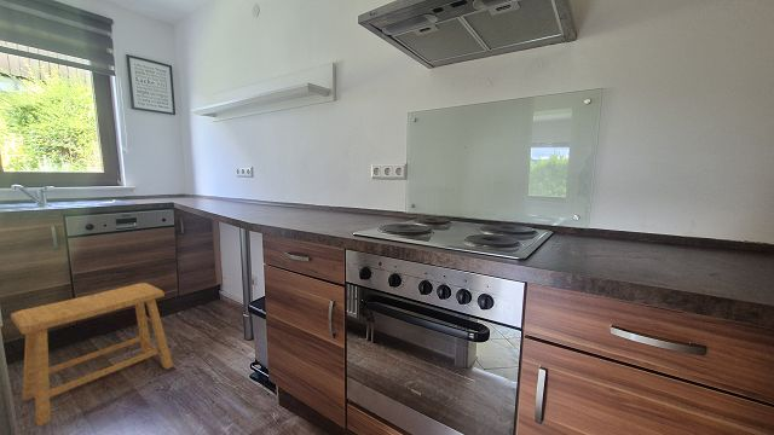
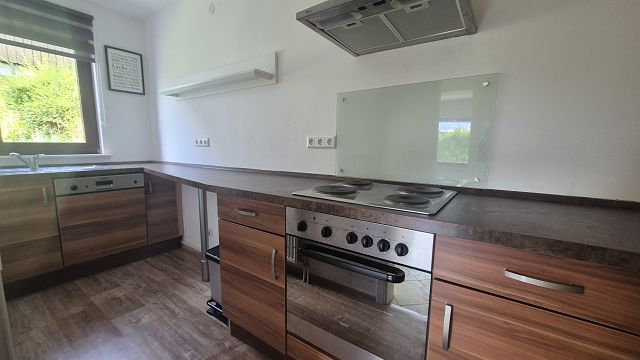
- stool (102, 349)
